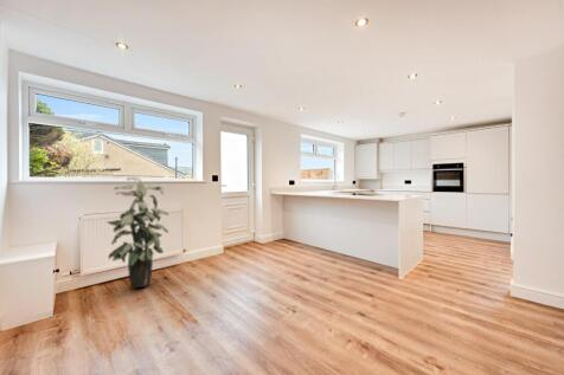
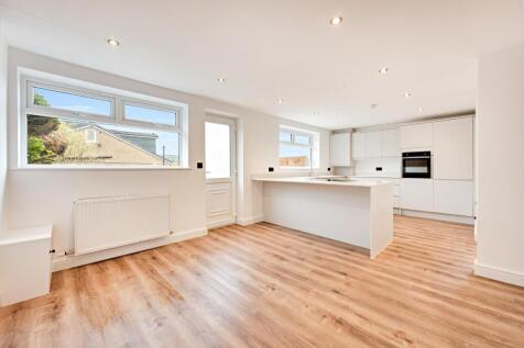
- indoor plant (137, 231)
